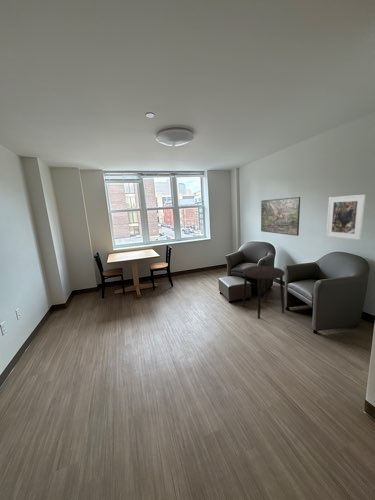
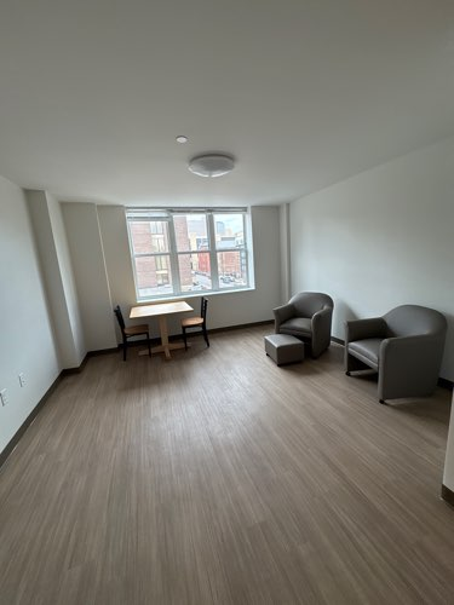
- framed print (343, 217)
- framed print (278, 216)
- side table (260, 290)
